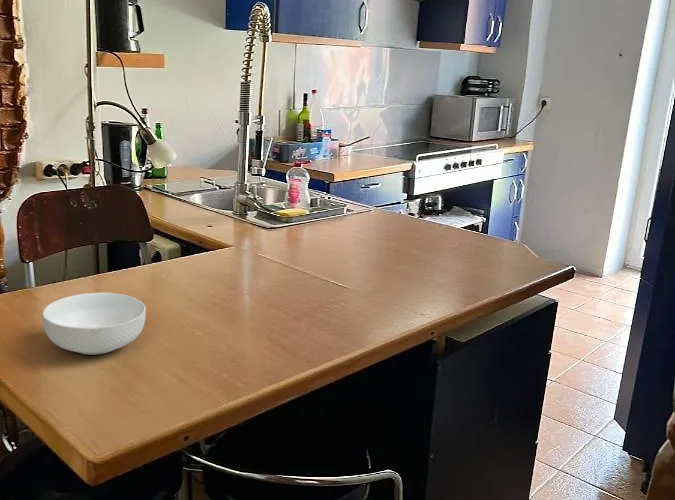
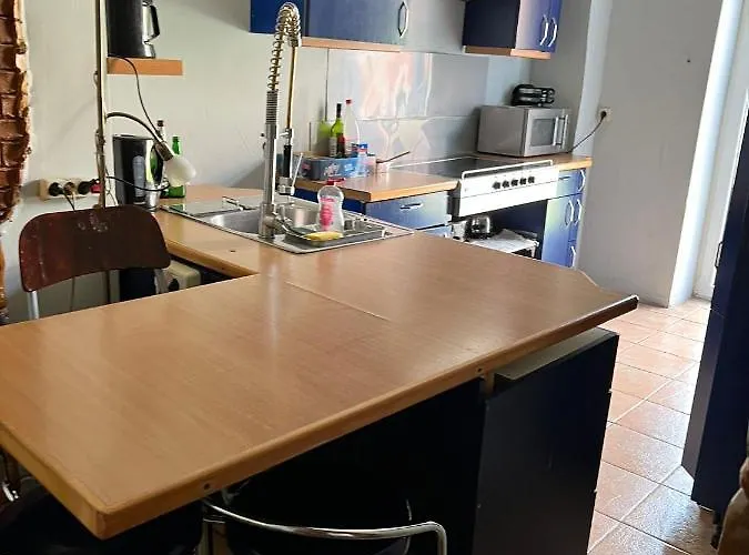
- cereal bowl (95, 327)
